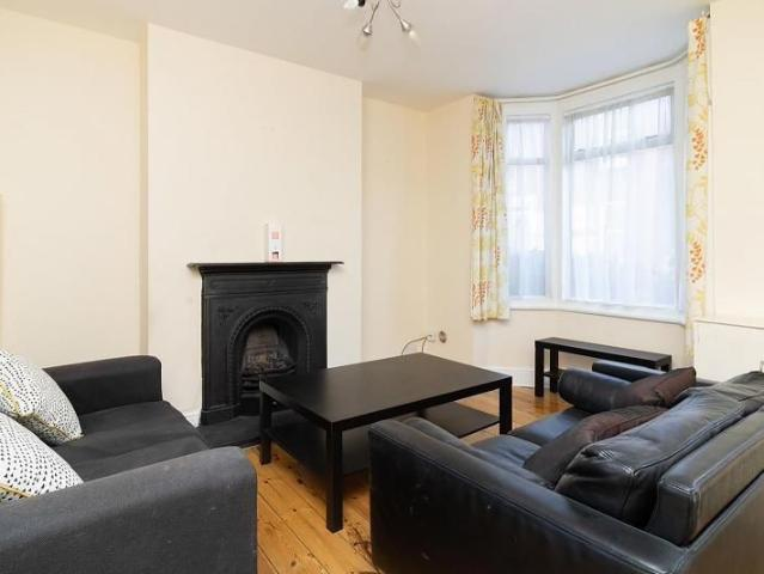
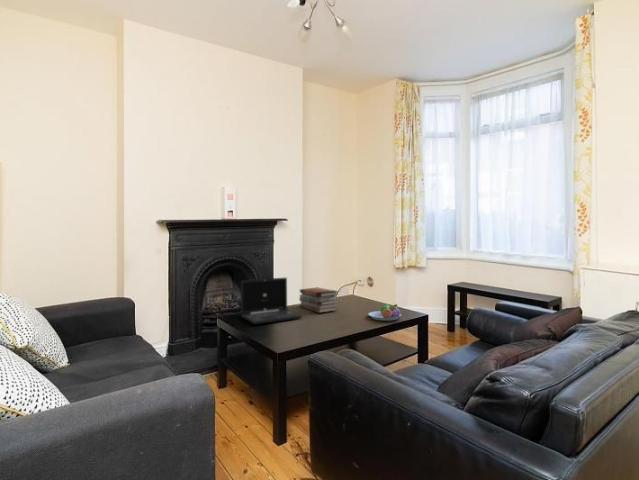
+ book stack (318, 299)
+ laptop (271, 299)
+ fruit bowl (385, 310)
